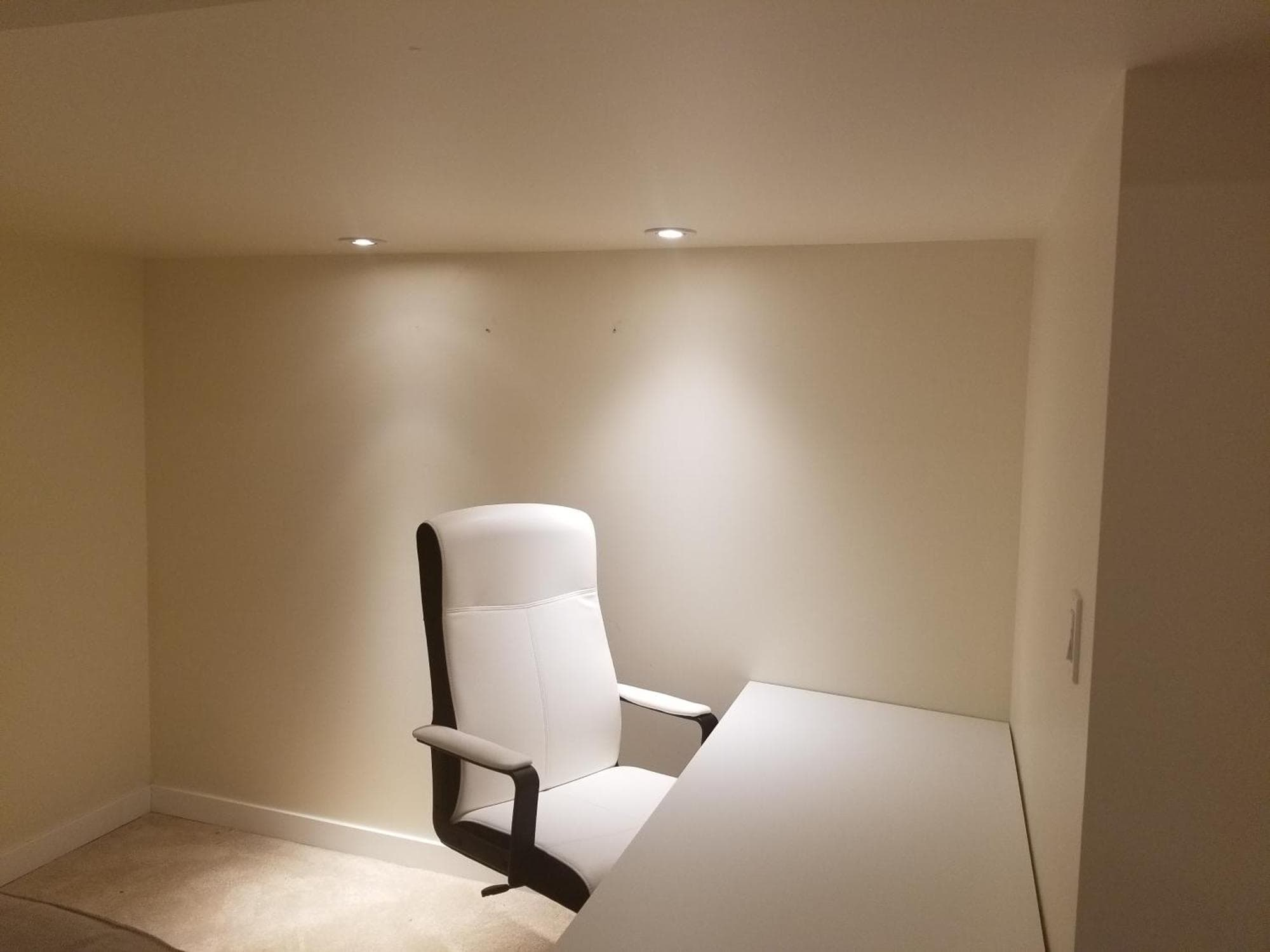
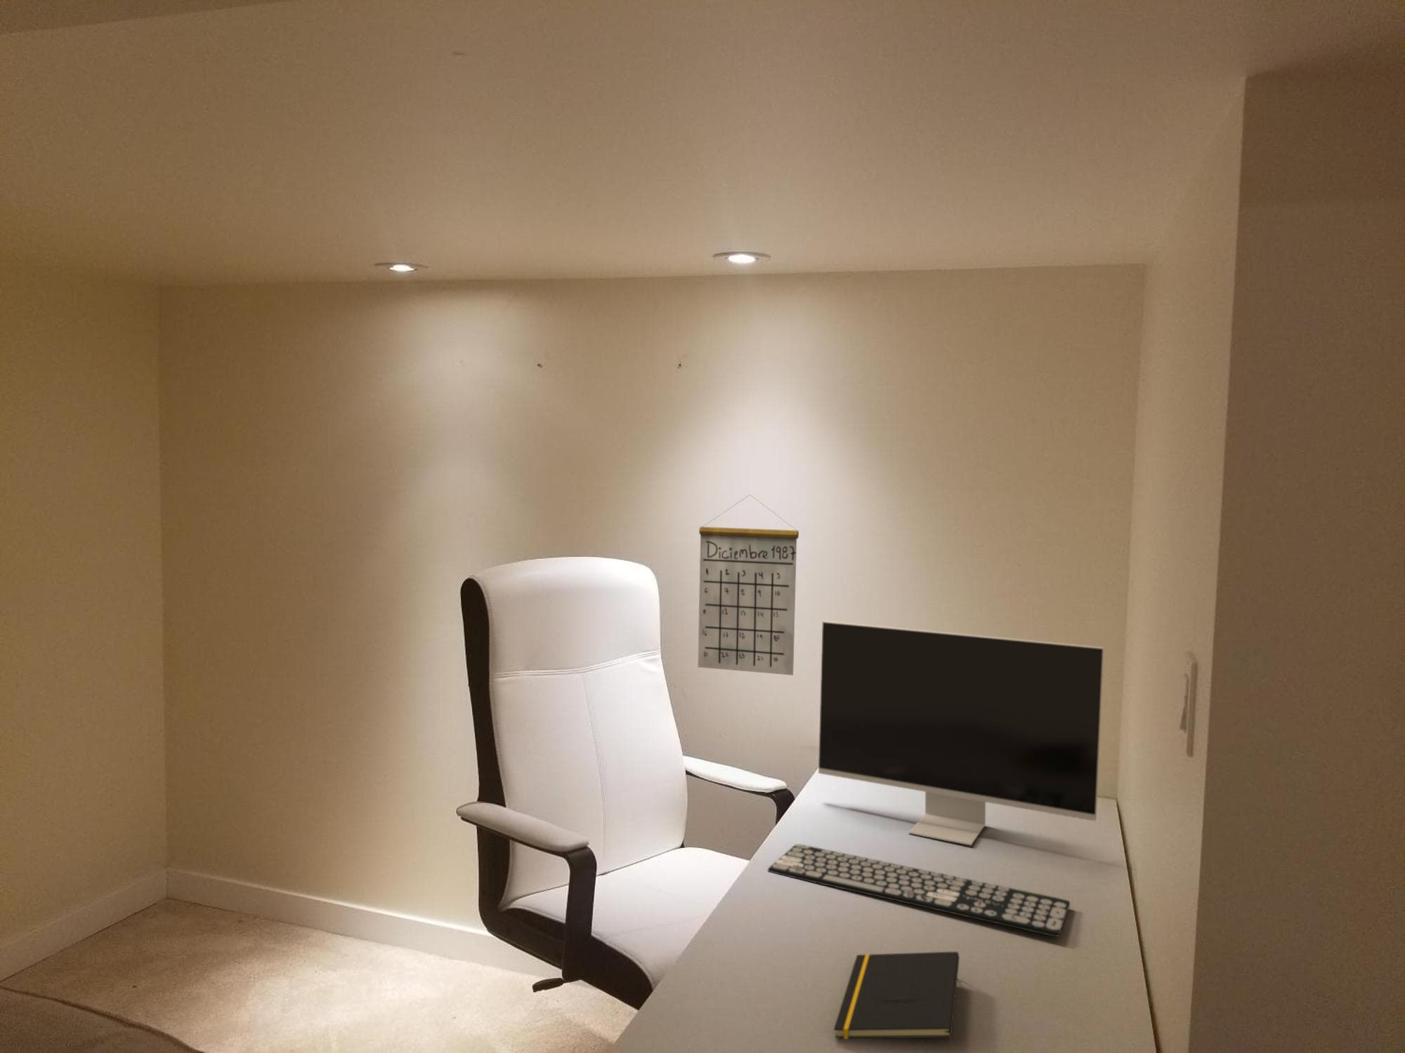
+ notepad (899, 992)
+ monitor (950, 731)
+ calendar (747, 583)
+ keyboard (914, 883)
